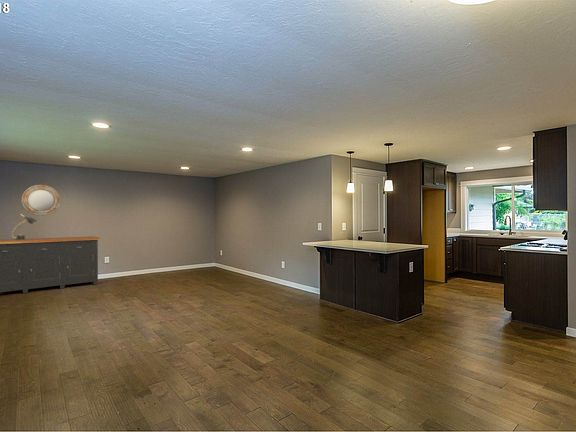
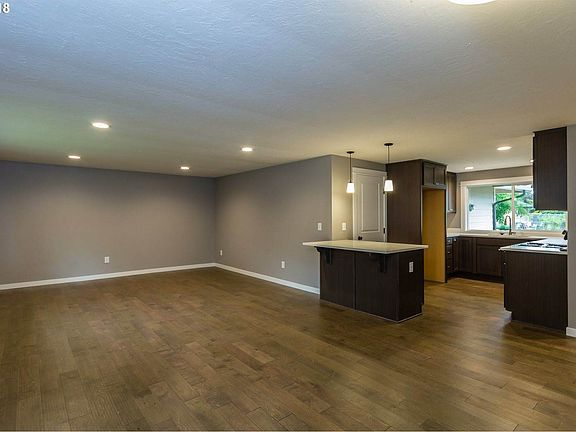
- sideboard (43, 263)
- lamp (22, 222)
- home mirror (41, 200)
